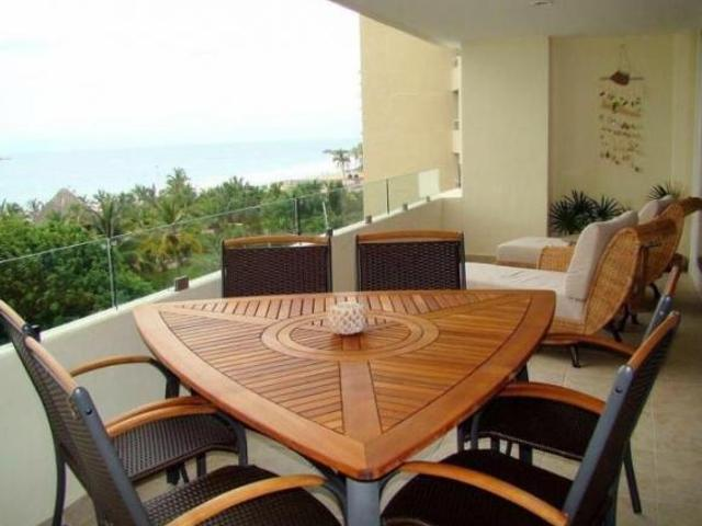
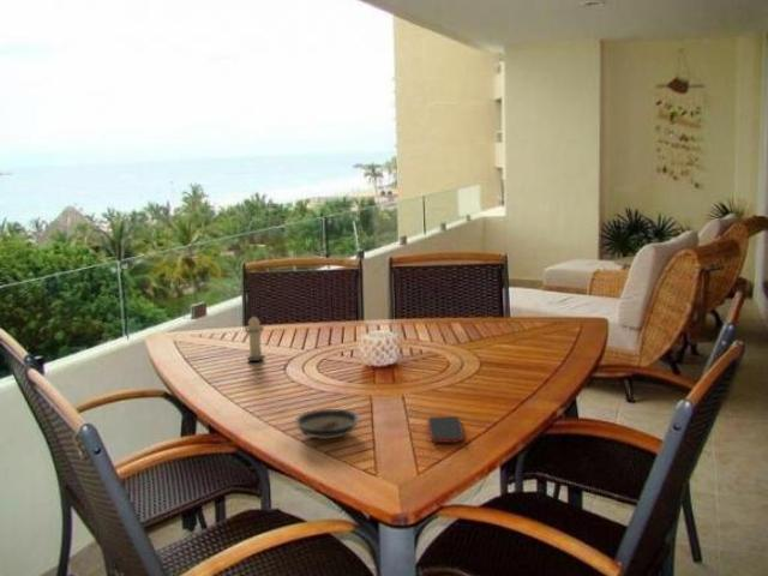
+ saucer (328, 426)
+ candle (254, 336)
+ smartphone (445, 428)
